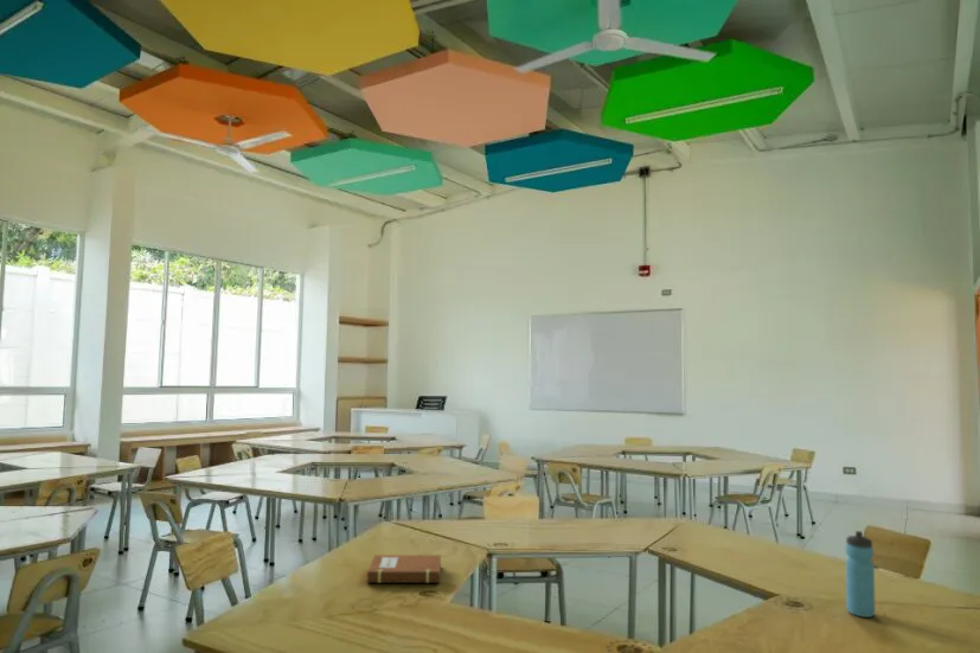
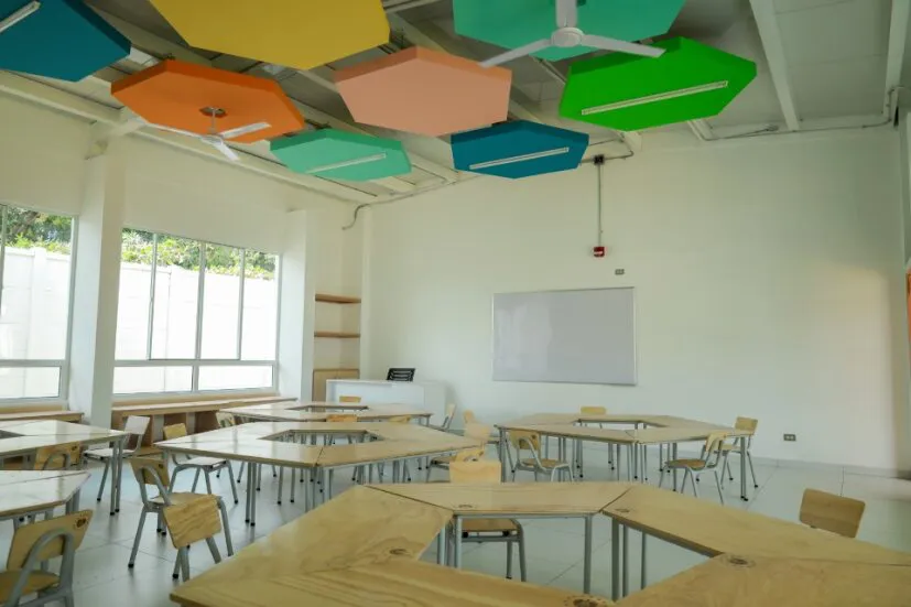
- water bottle (859, 571)
- notebook (403, 569)
